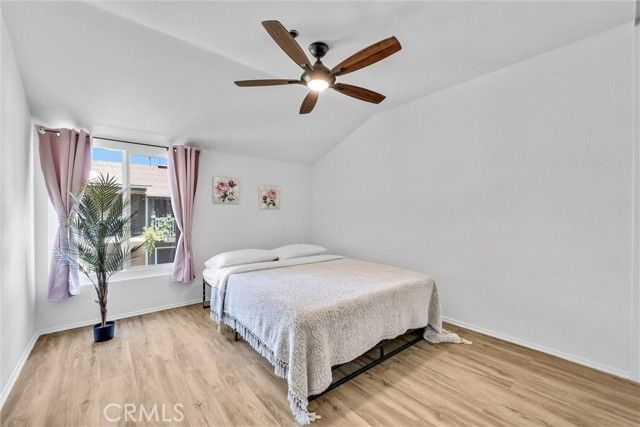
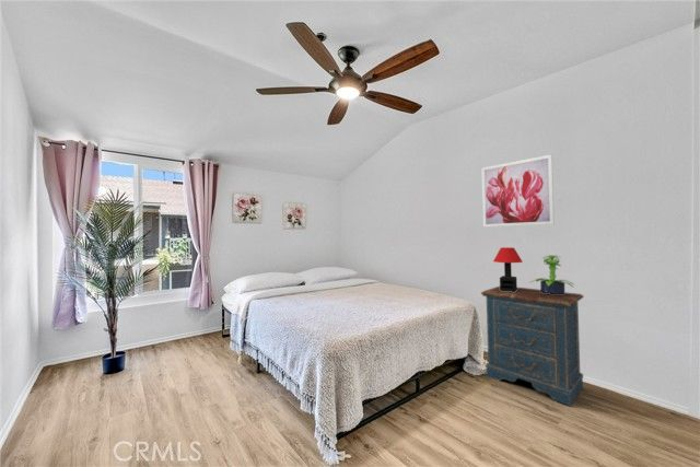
+ dresser (530, 337)
+ potted plant (550, 273)
+ wall art (514, 194)
+ table lamp (508, 268)
